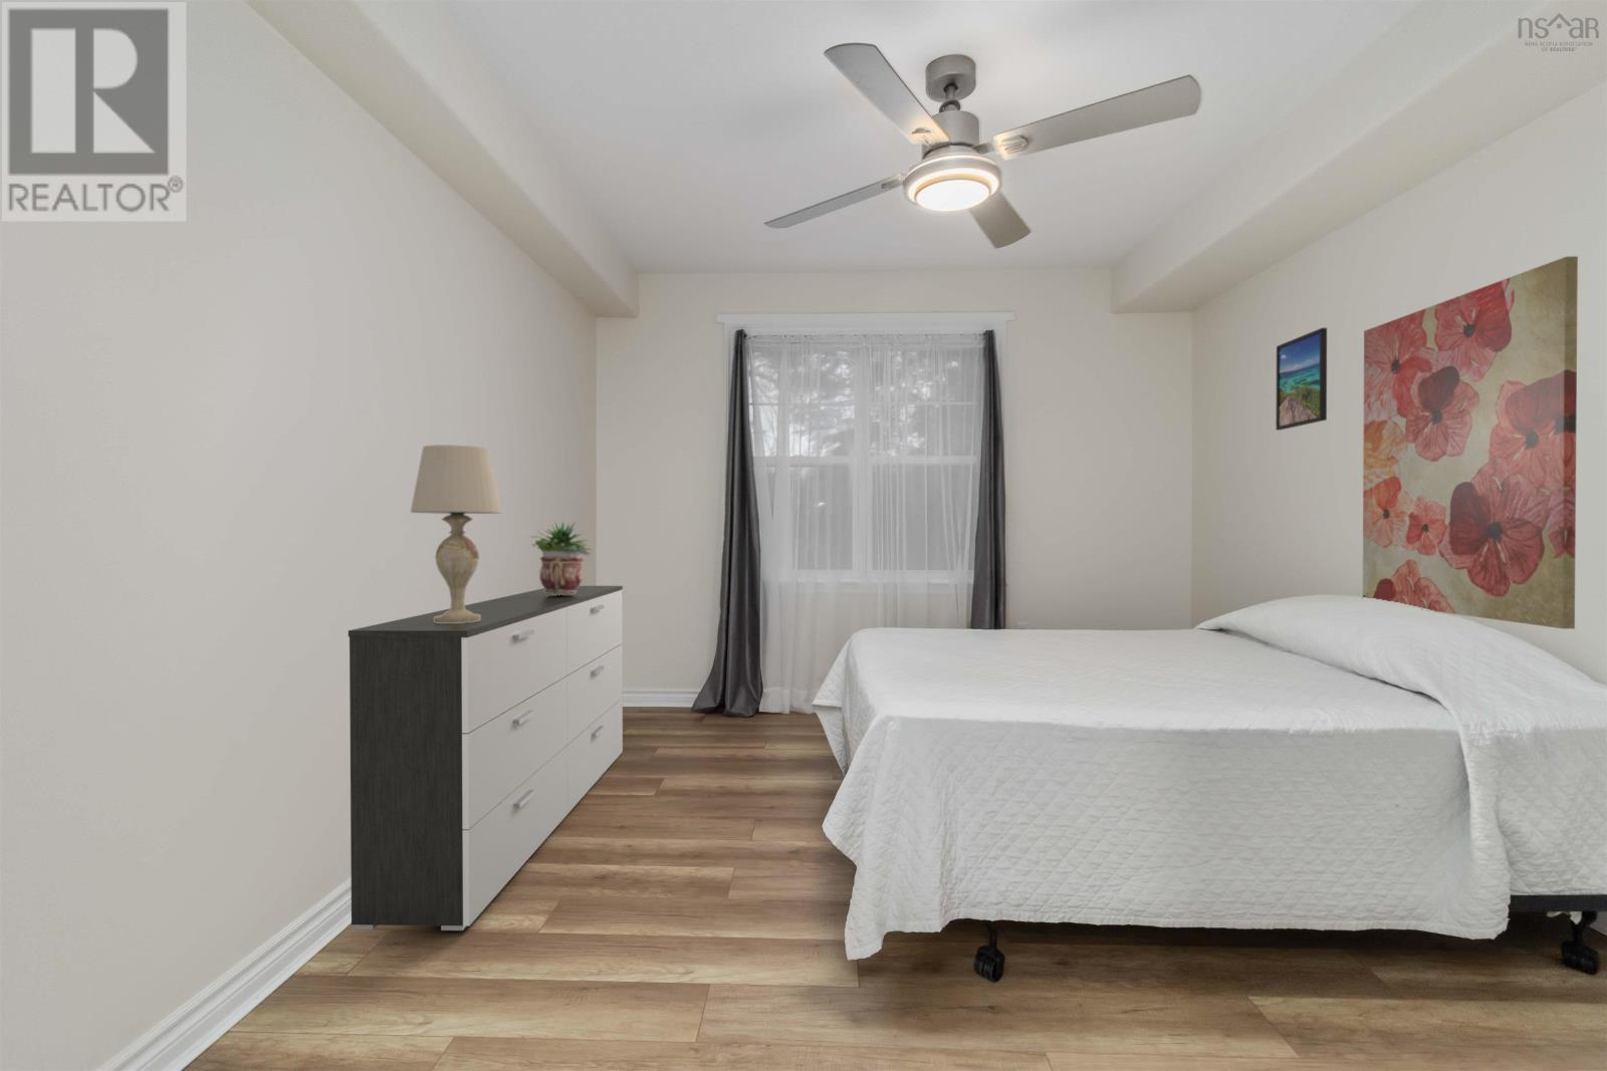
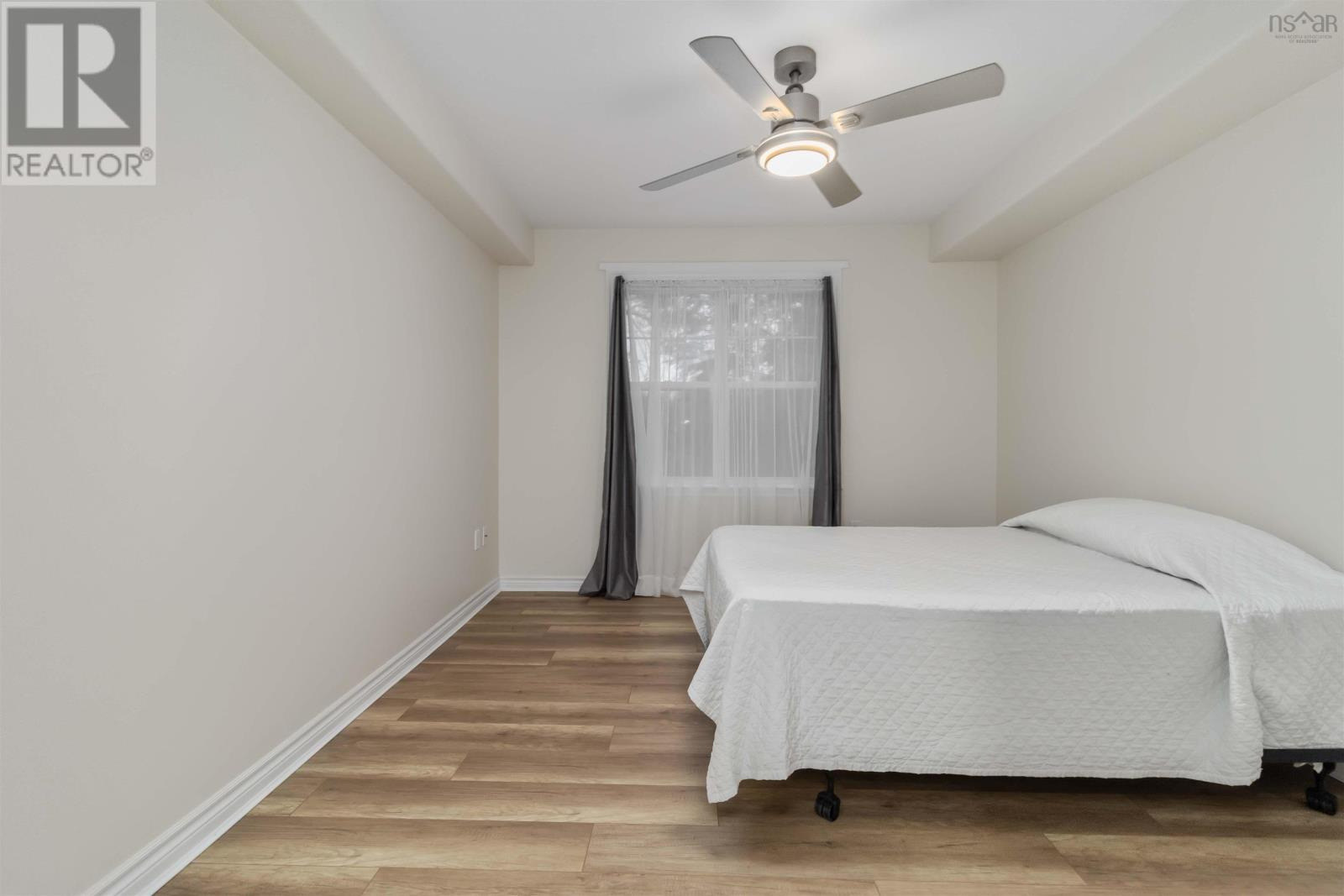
- table lamp (457, 534)
- wall art (1453, 455)
- dresser (526, 710)
- potted plant (562, 557)
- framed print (1300, 380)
